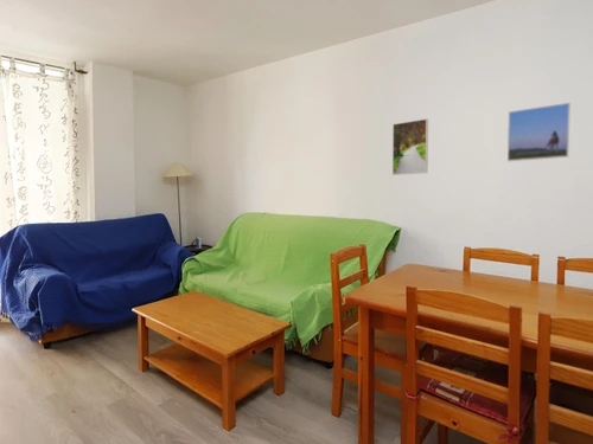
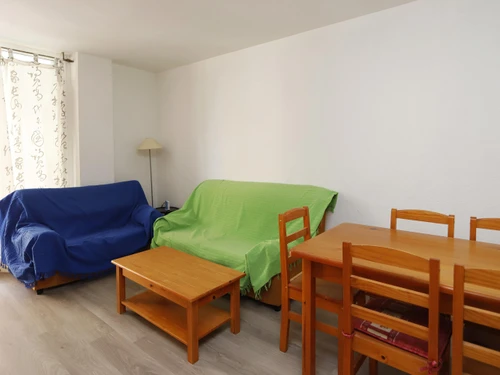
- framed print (537, 133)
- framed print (409, 147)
